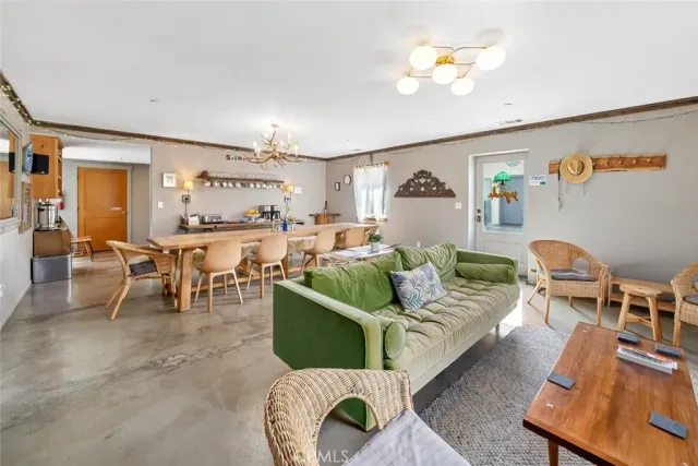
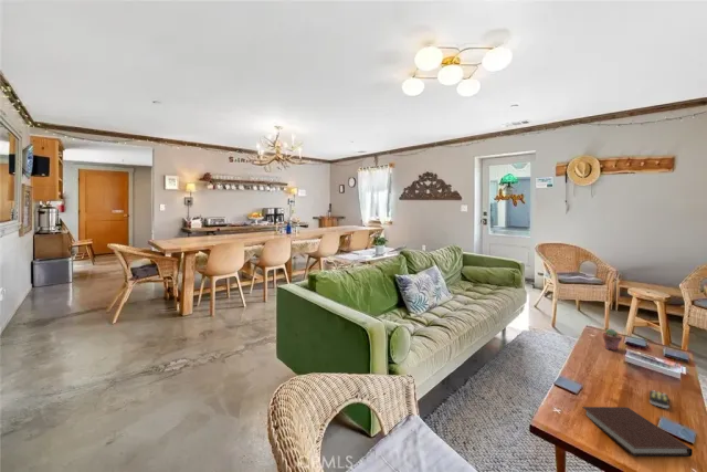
+ potted succulent (611, 338)
+ remote control (658, 398)
+ notebook (631, 429)
